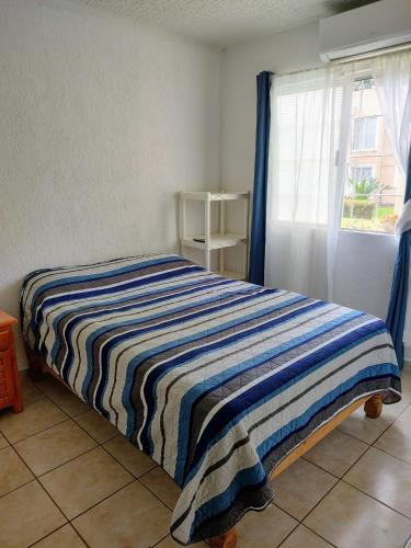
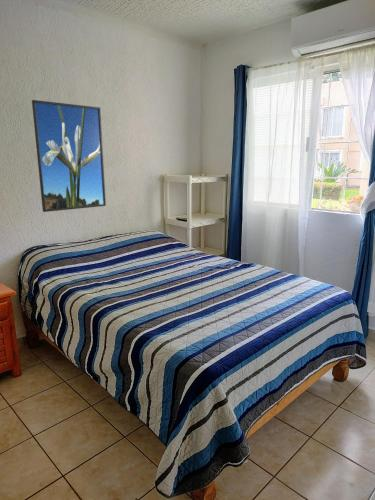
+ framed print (72, 158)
